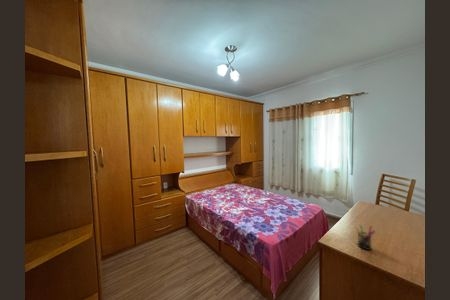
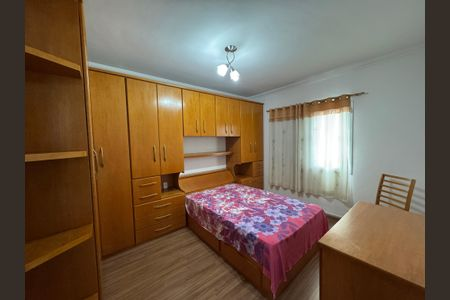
- pen holder (363, 235)
